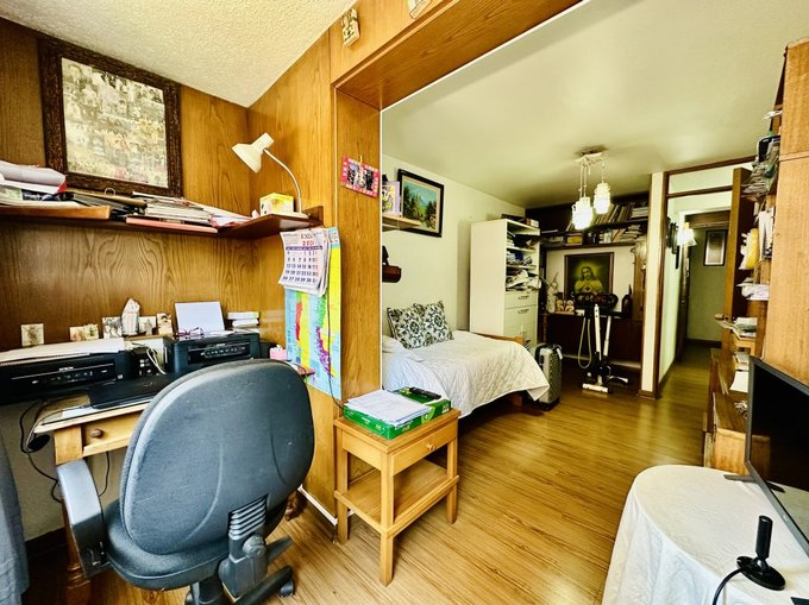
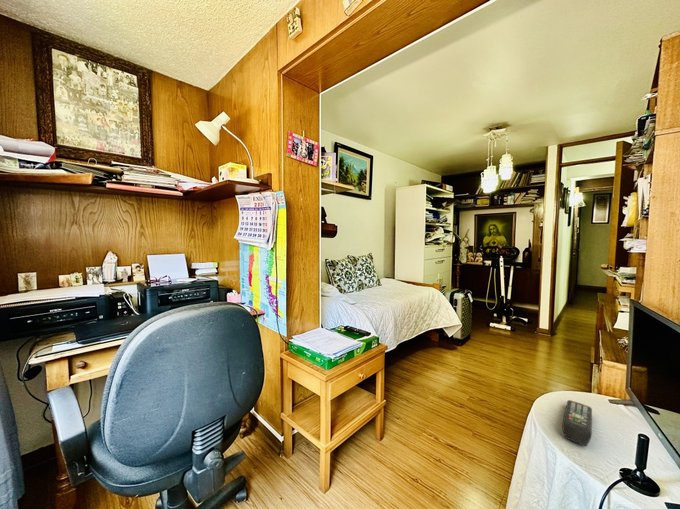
+ remote control (577, 418)
